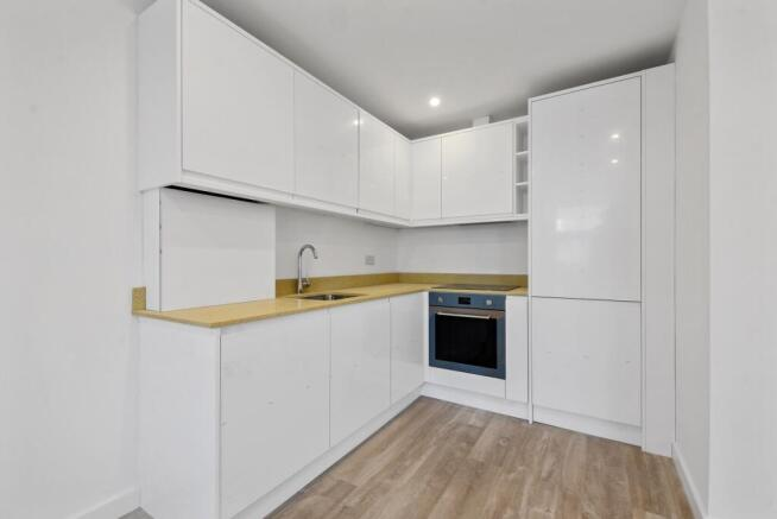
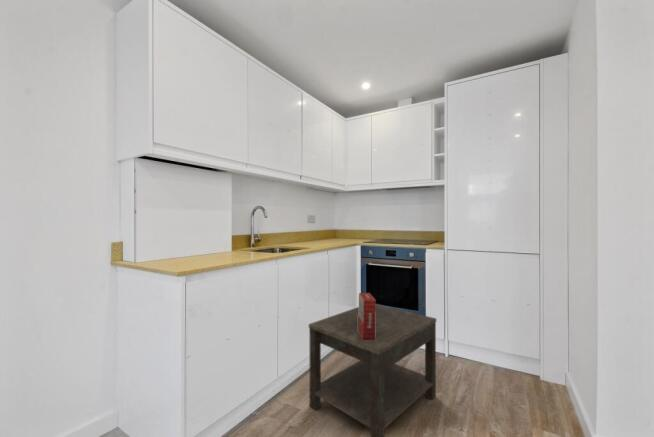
+ side table (373, 361)
+ food box (366, 315)
